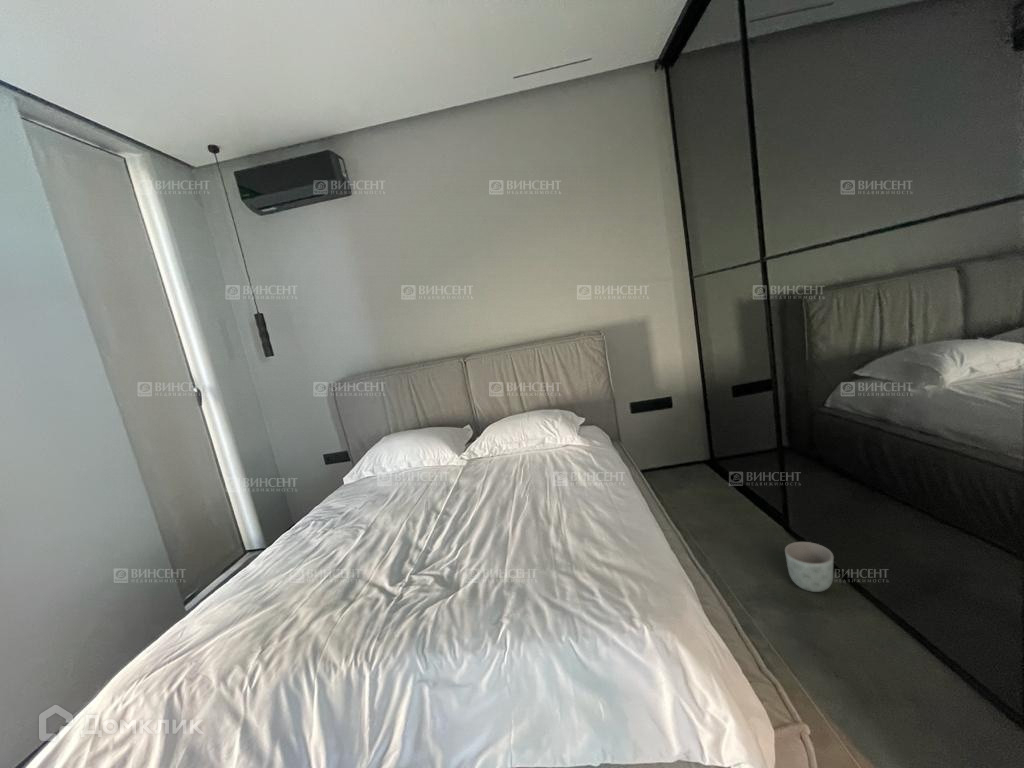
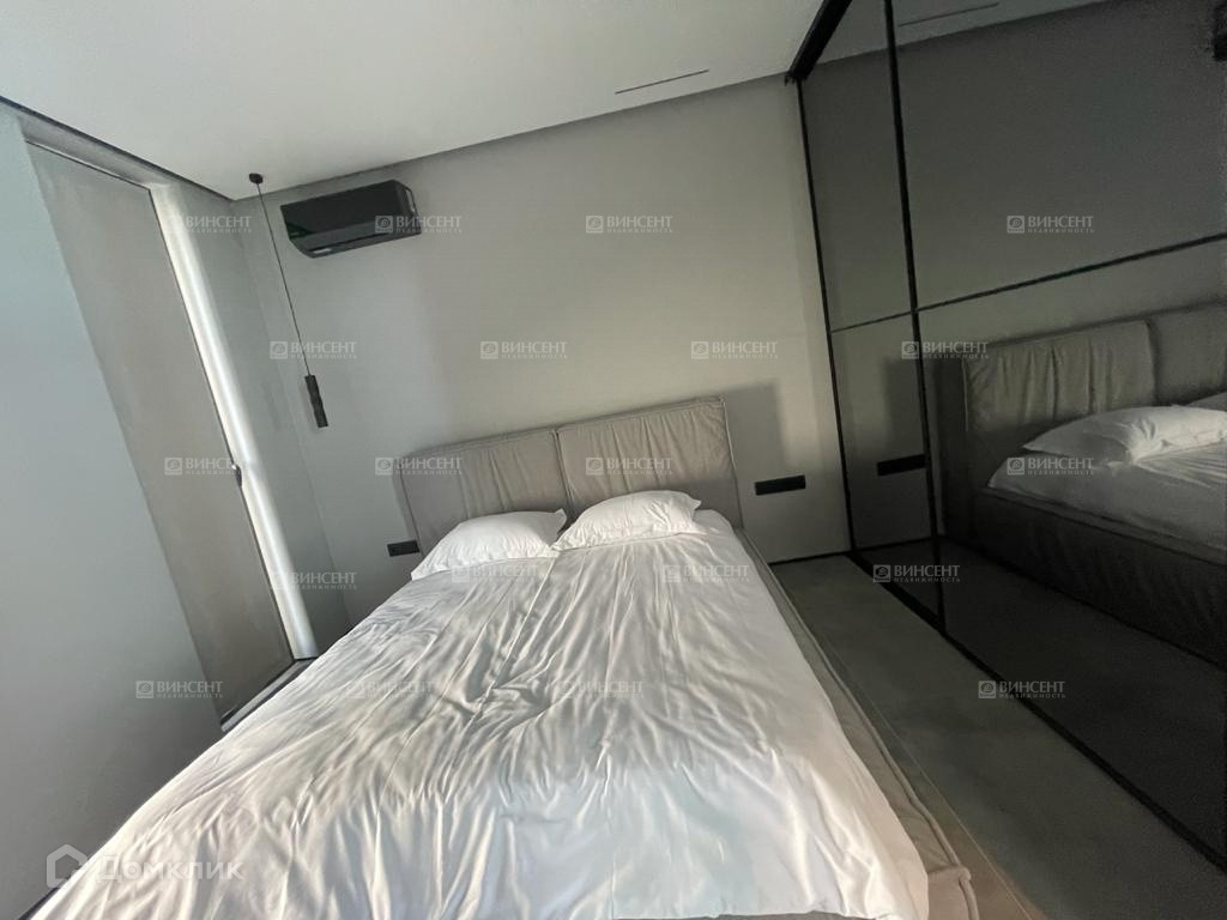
- planter (809, 568)
